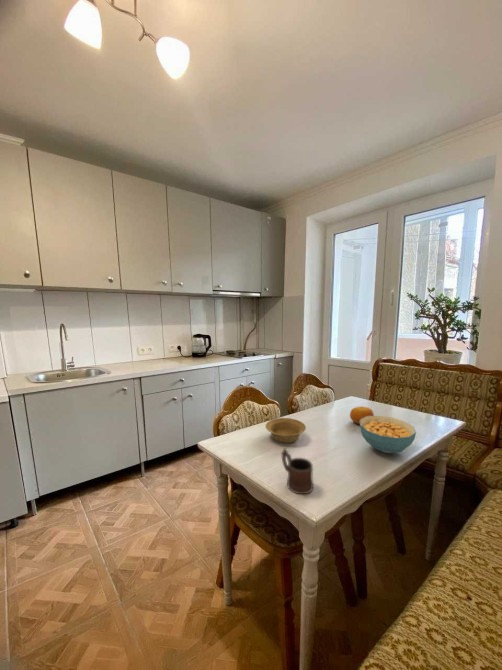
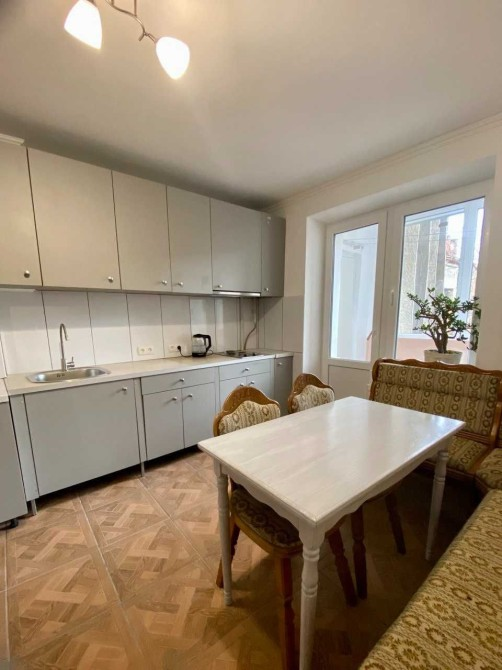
- cereal bowl (386, 437)
- bowl (285, 431)
- mug (295, 468)
- fruit (361, 415)
